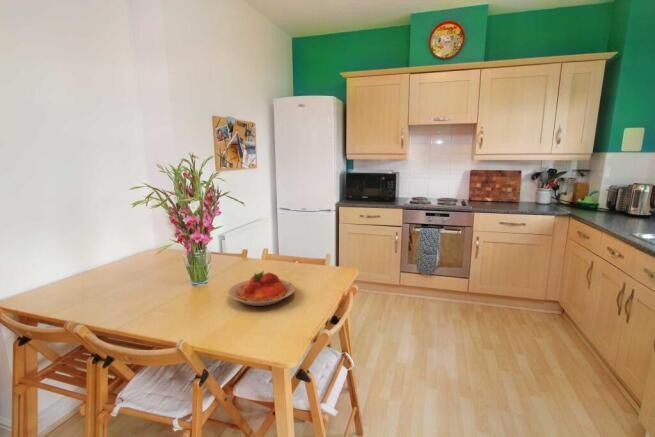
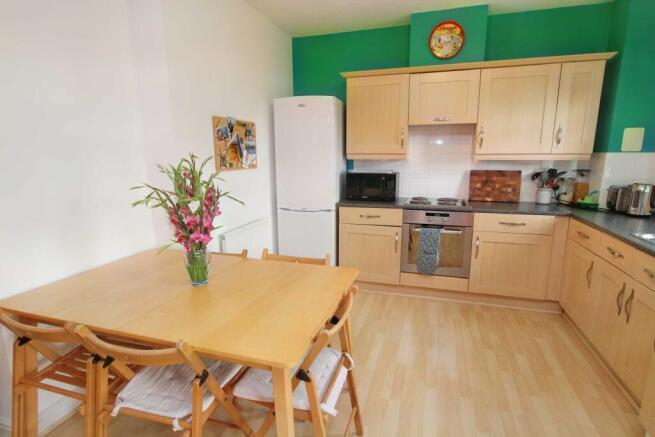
- plate (262, 285)
